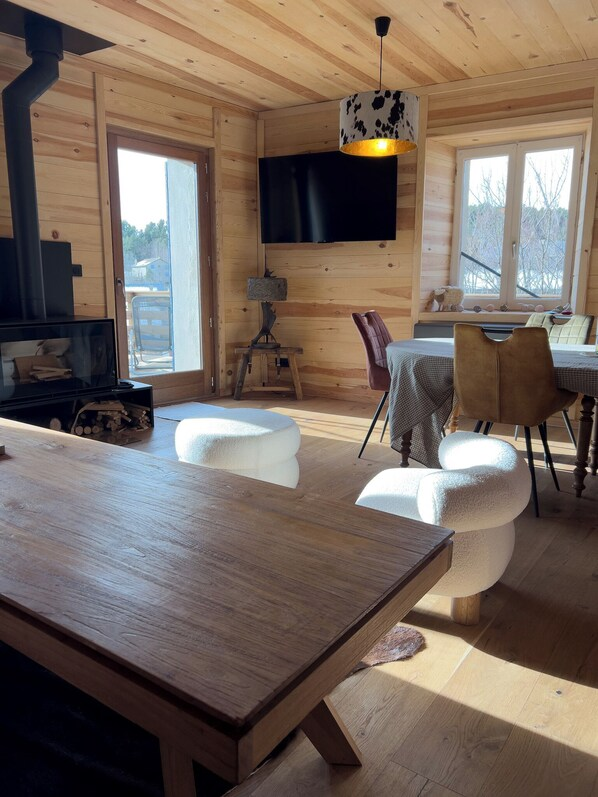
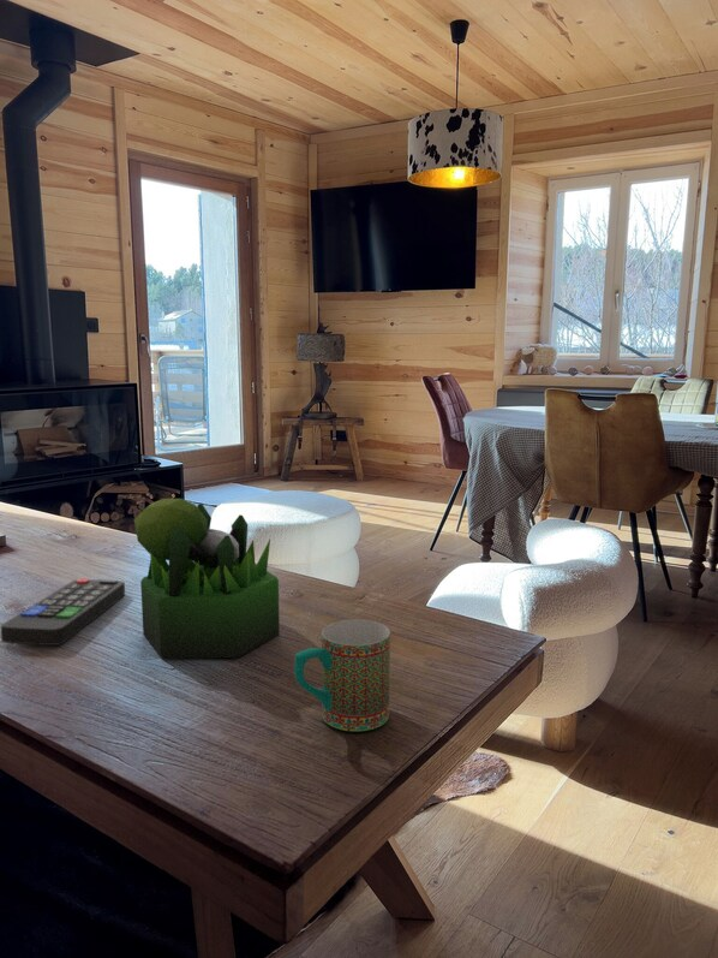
+ remote control (67, 607)
+ plant (207, 566)
+ mug (341, 677)
